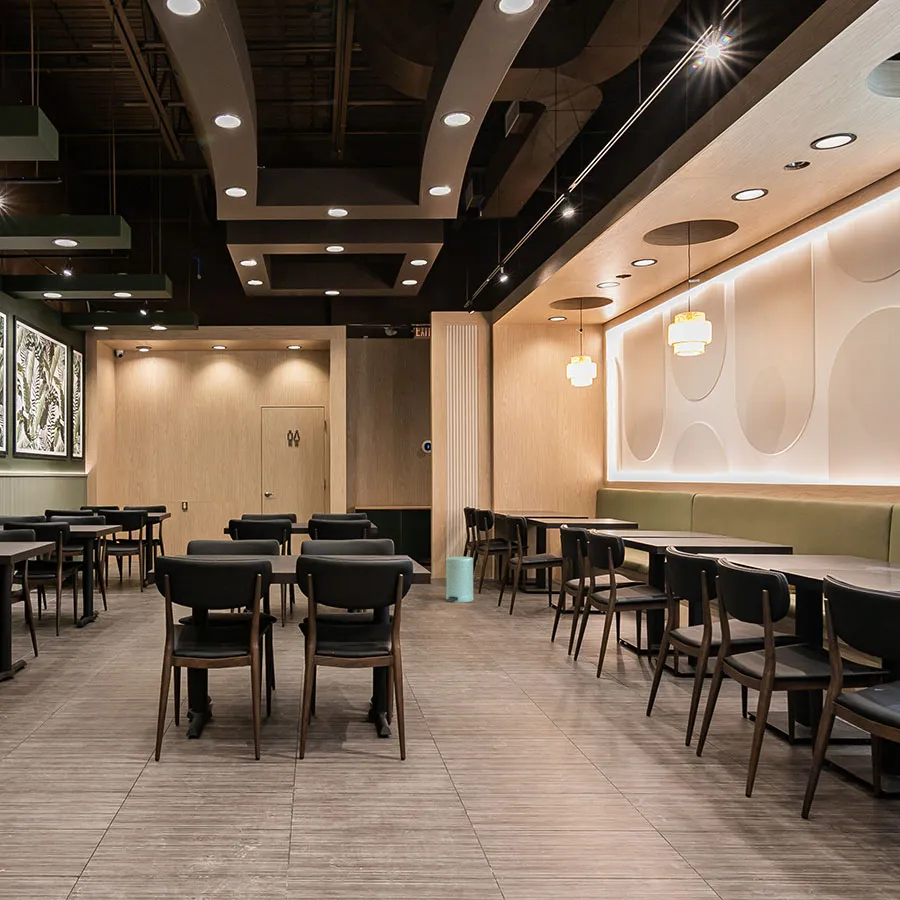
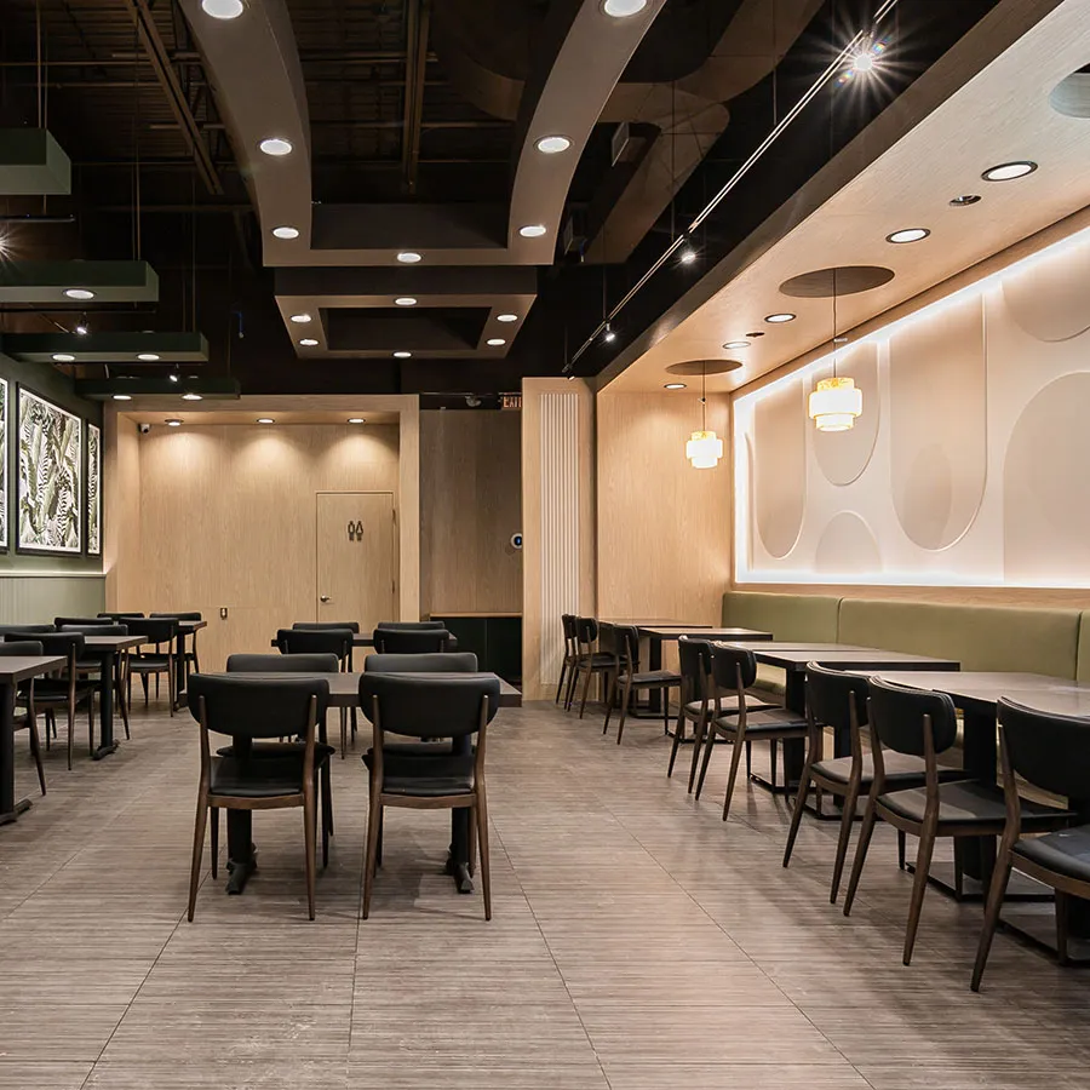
- trash can (458, 578)
